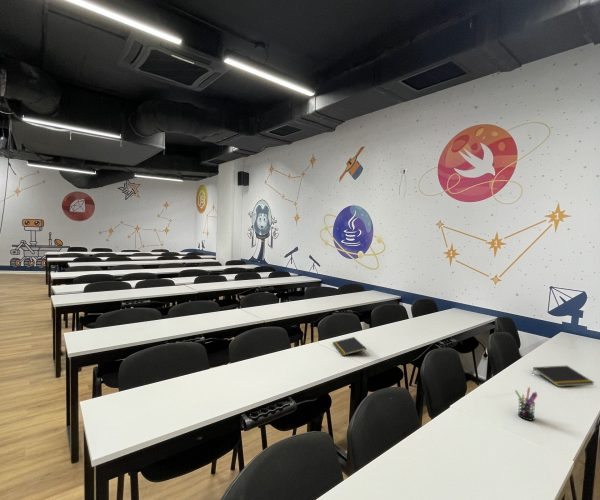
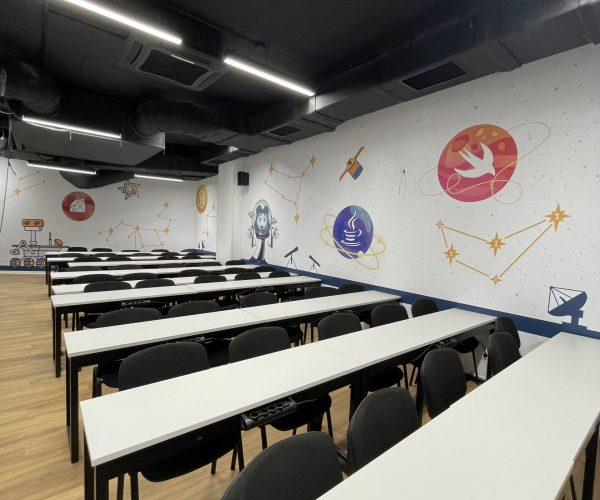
- notepad (562, 375)
- notepad (348, 345)
- pen holder (525, 402)
